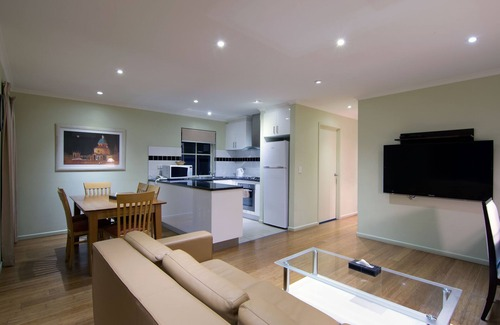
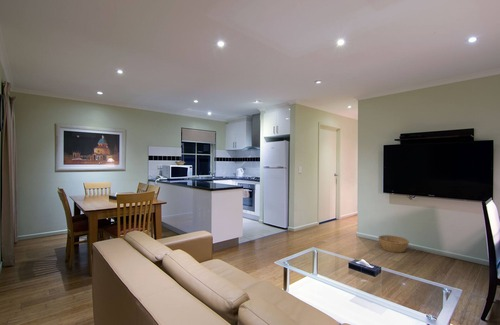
+ basket (393, 244)
